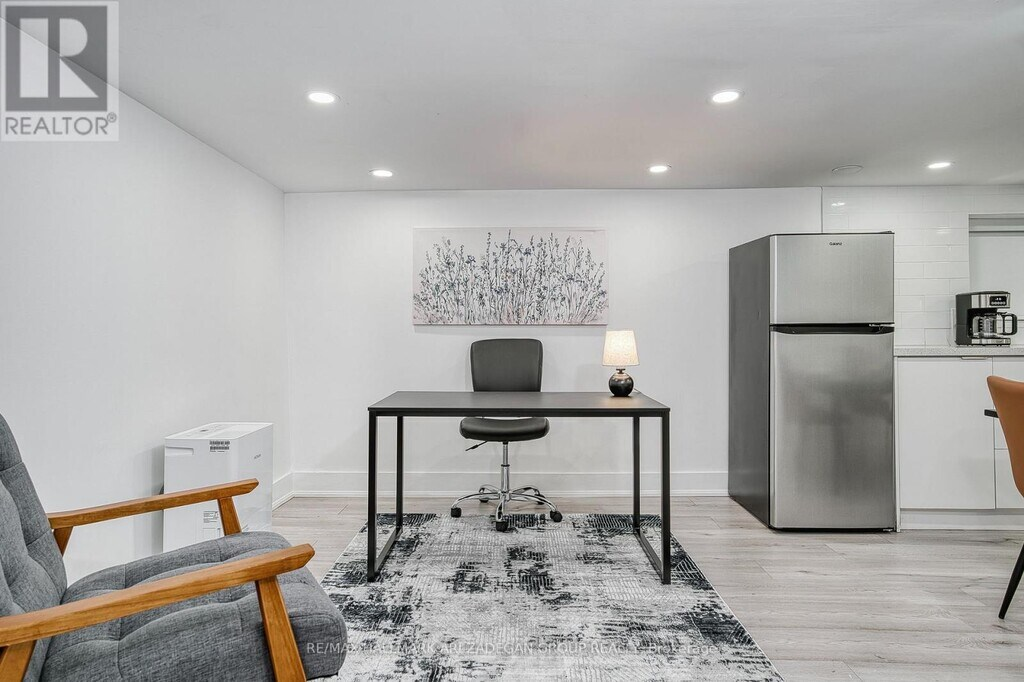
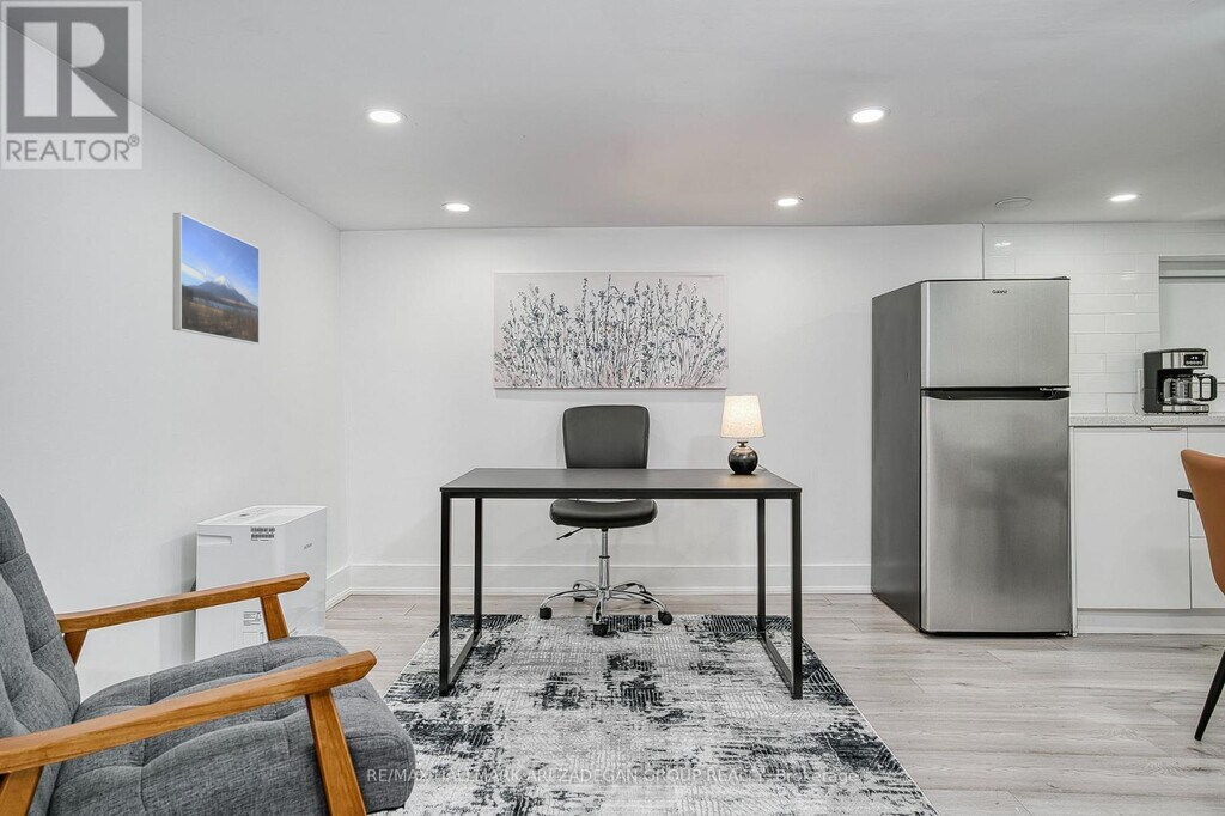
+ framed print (220, 285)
